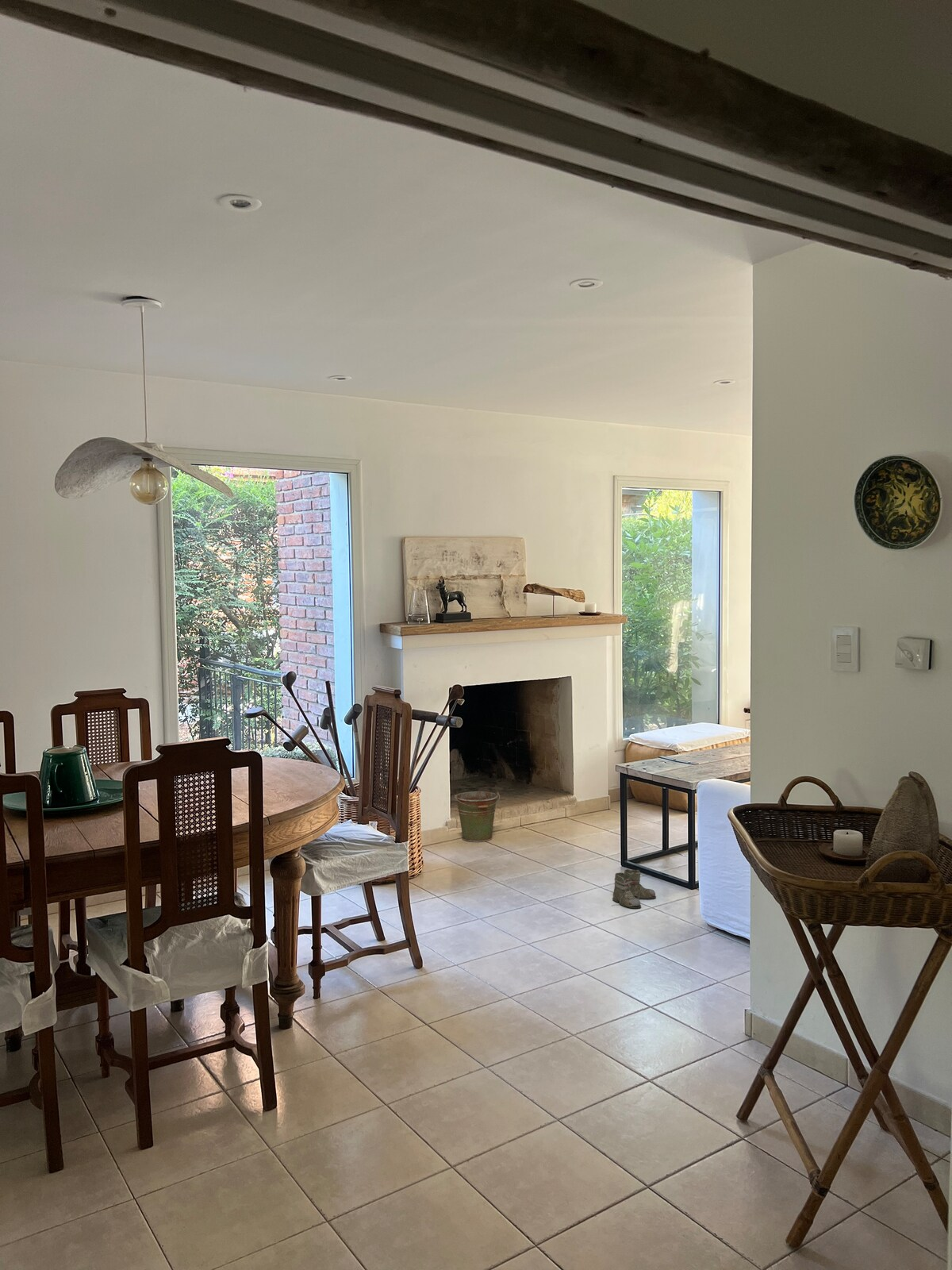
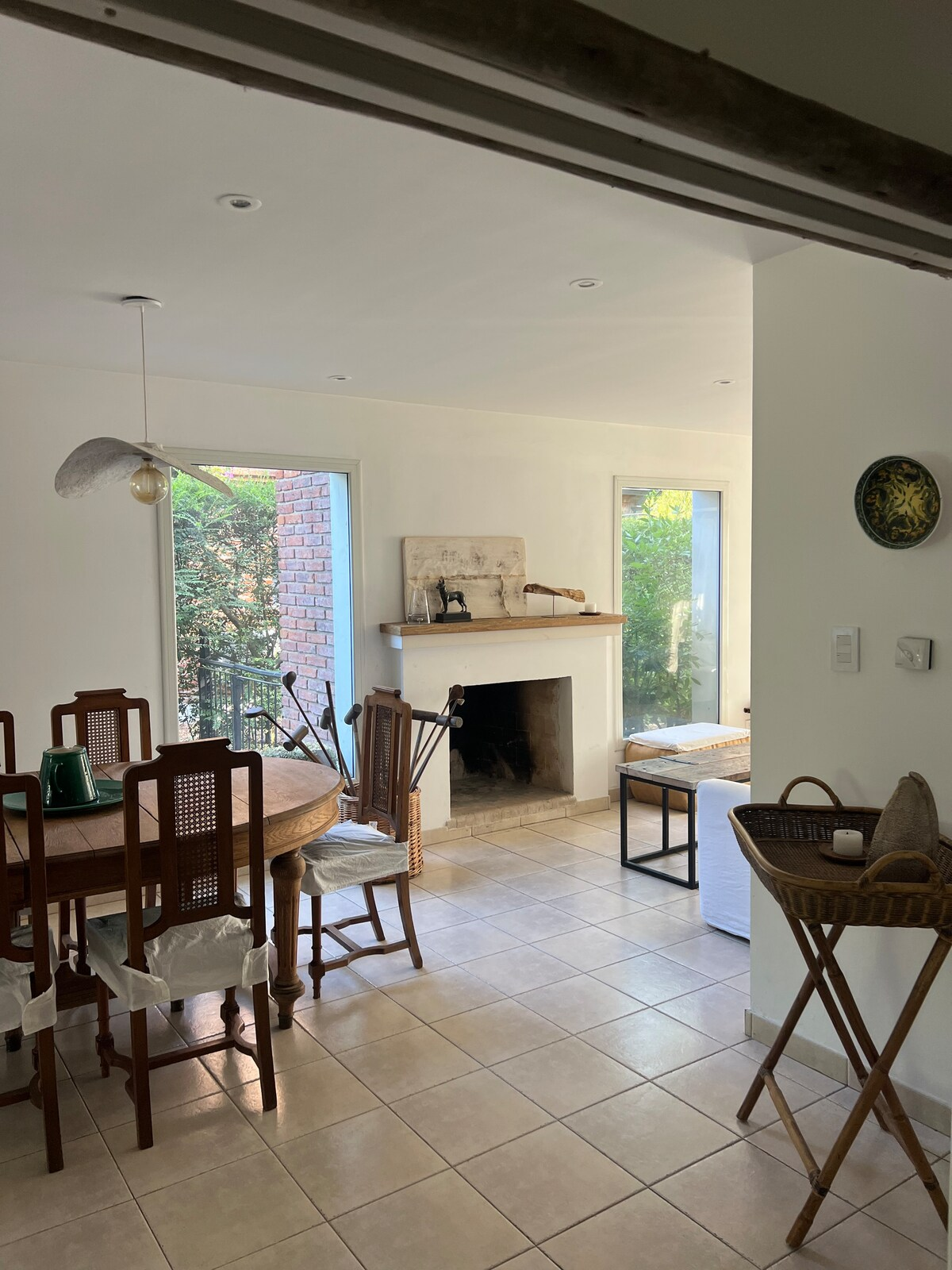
- boots (632, 887)
- bucket (477, 815)
